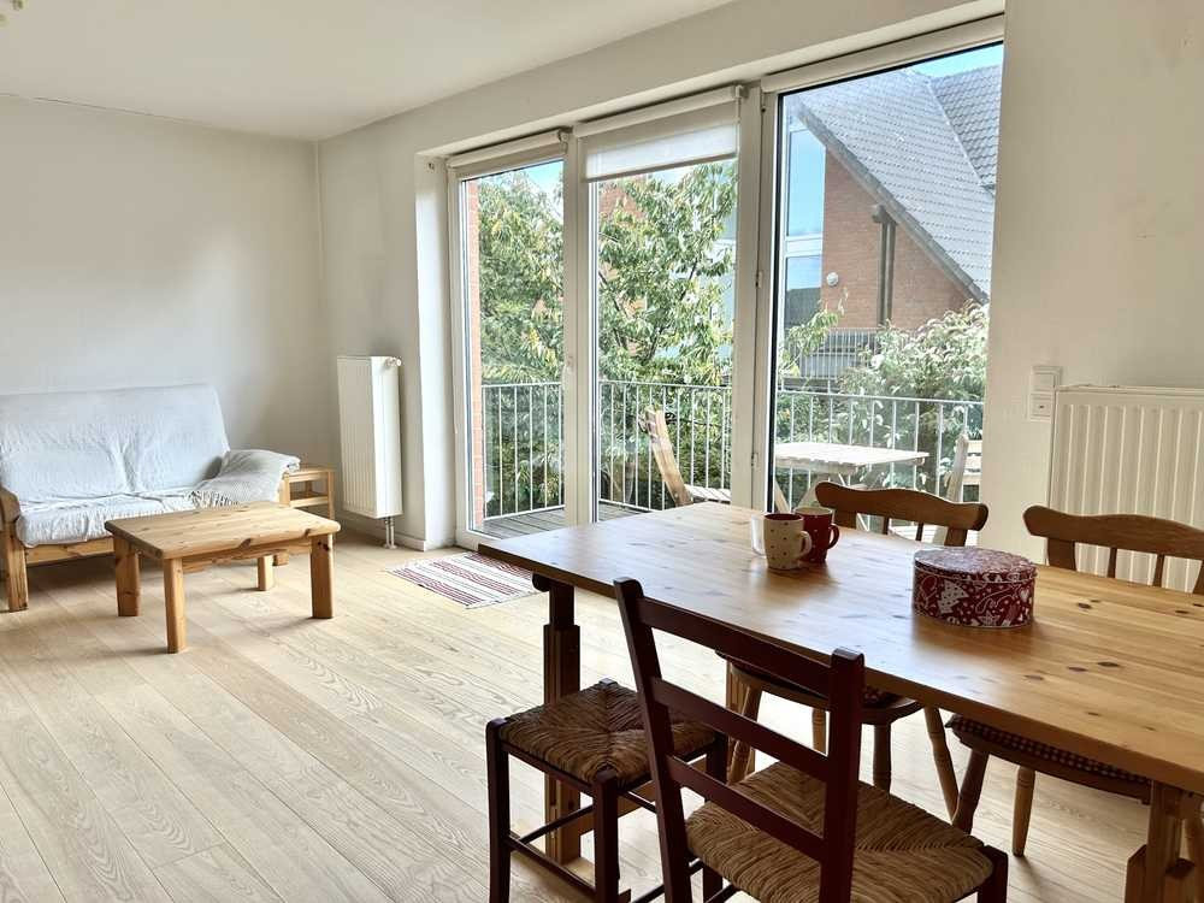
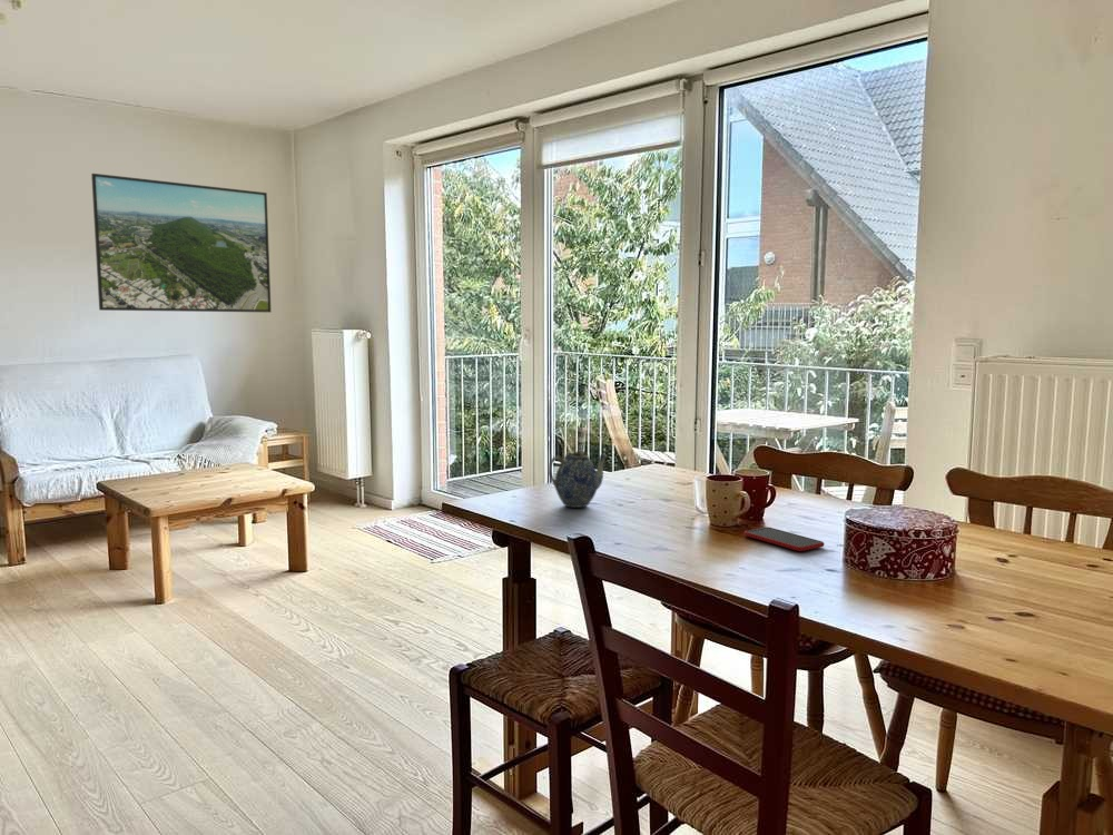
+ smartphone (782, 538)
+ teapot (578, 477)
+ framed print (187, 247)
